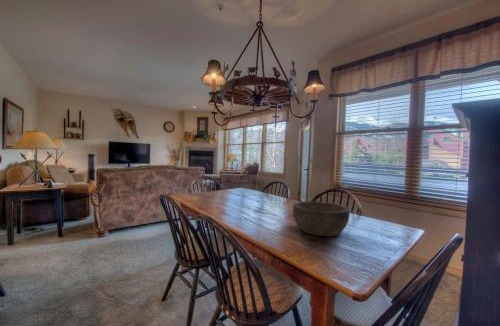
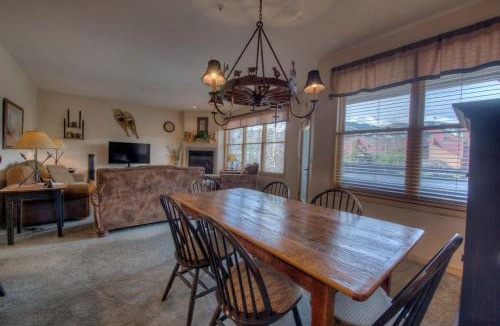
- bowl (319, 218)
